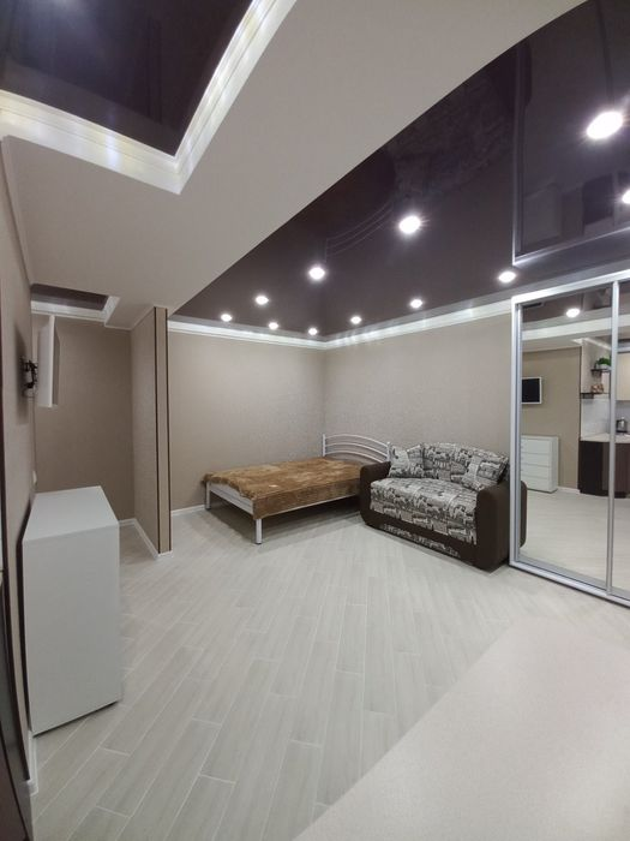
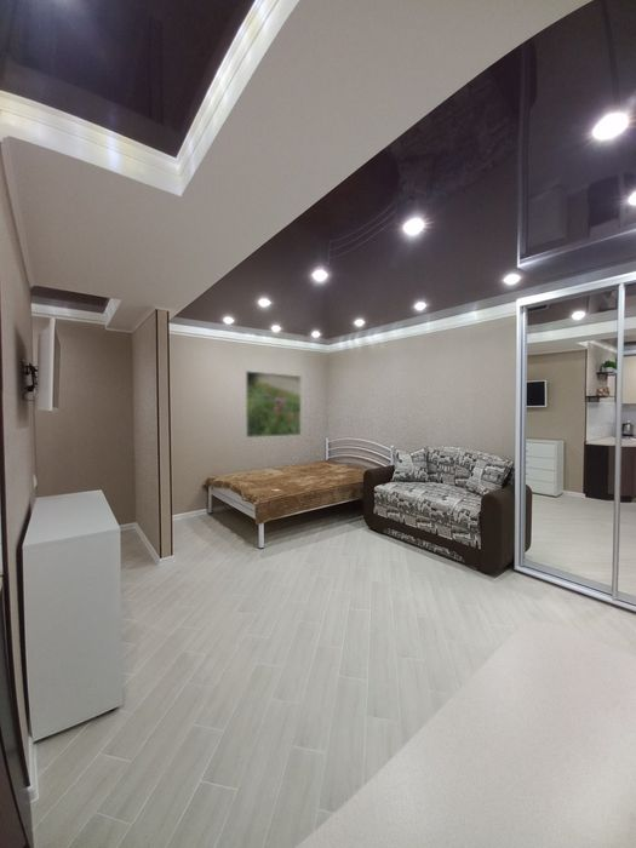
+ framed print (274, 405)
